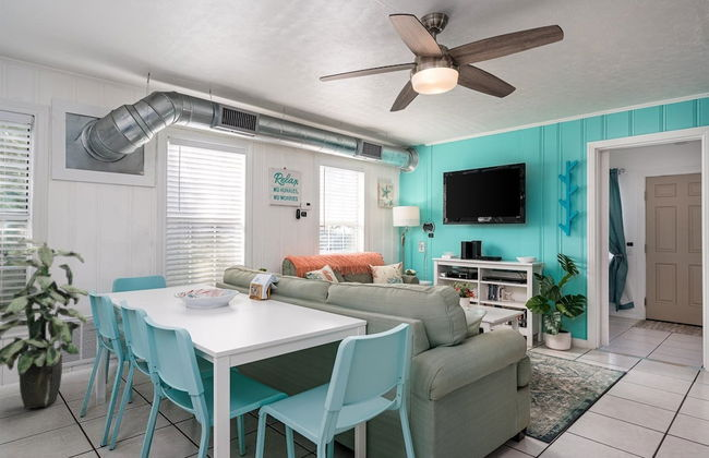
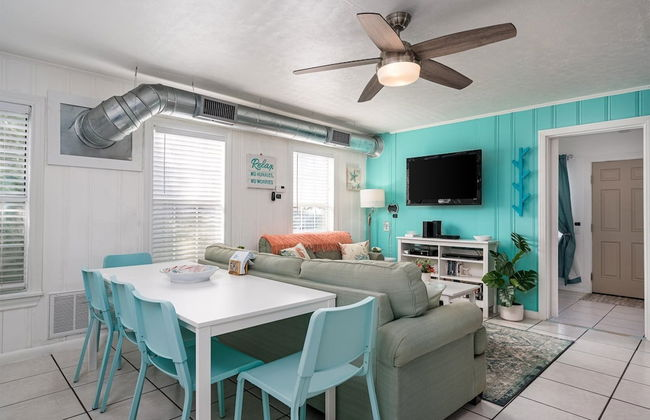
- indoor plant (38, 321)
